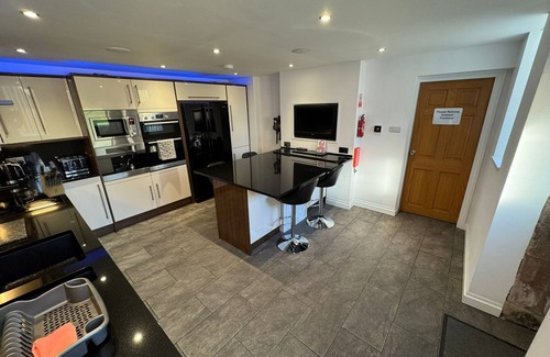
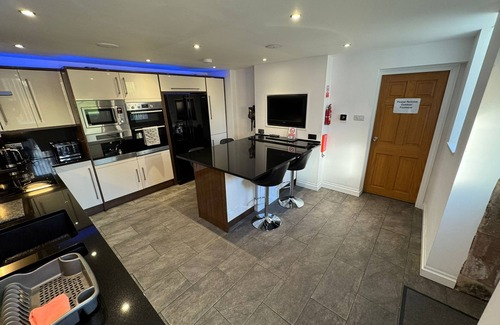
- knife block (50, 177)
